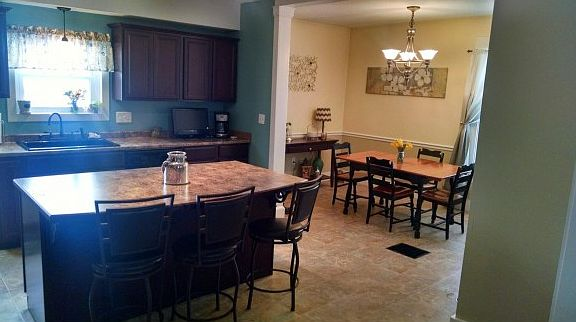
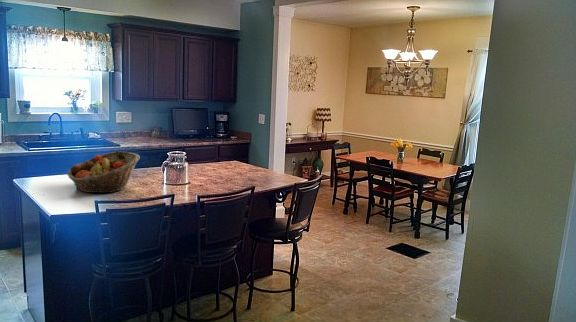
+ fruit basket (104, 170)
